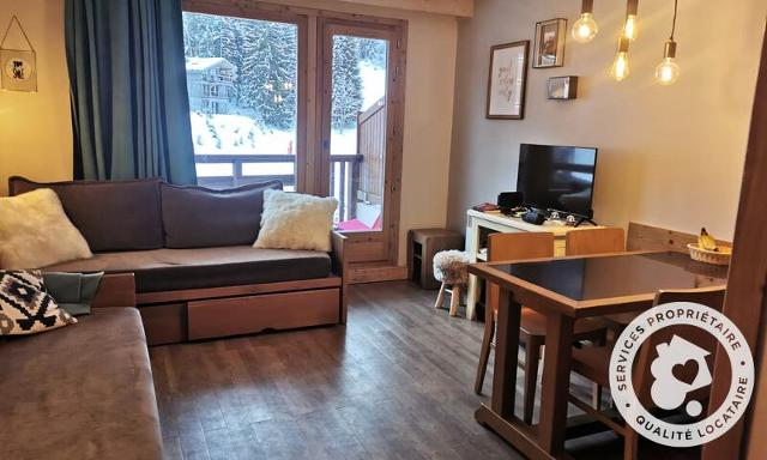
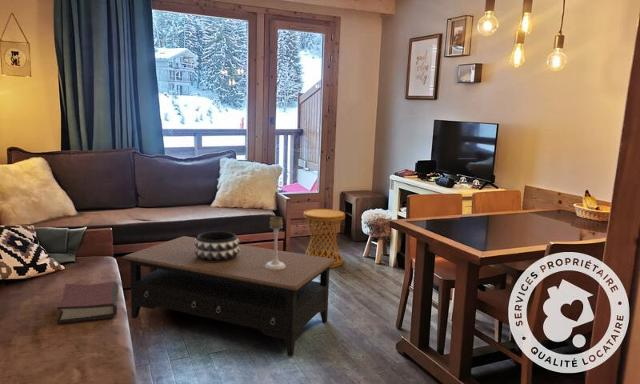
+ decorative bowl (216, 246)
+ hardback book (90, 299)
+ candle holder (275, 241)
+ side table (323, 237)
+ coffee table (230, 288)
